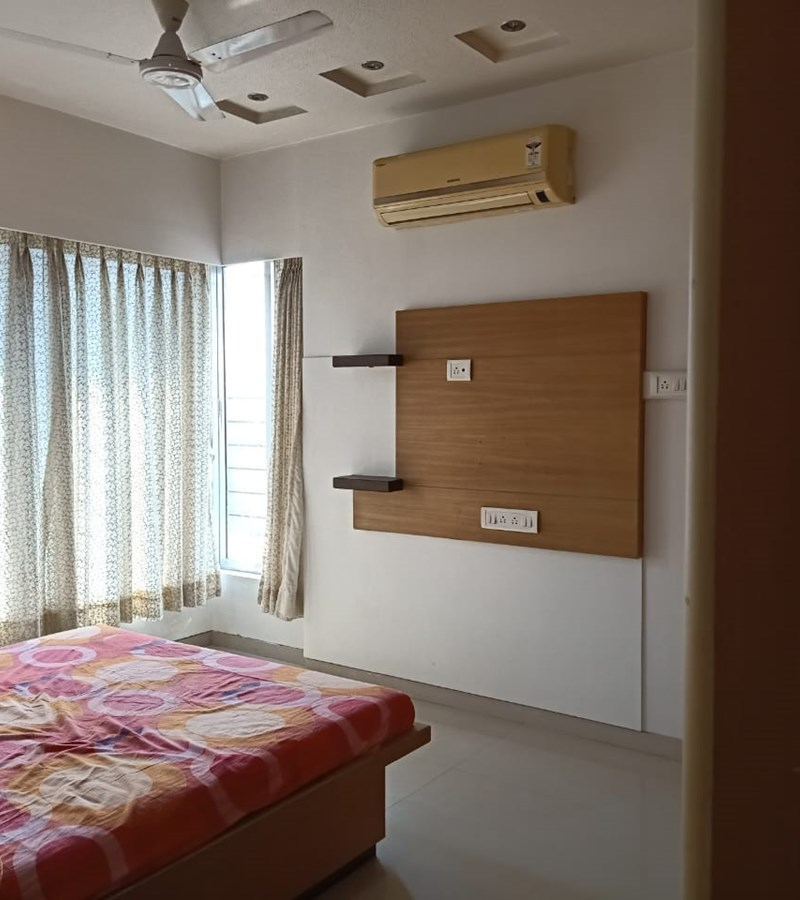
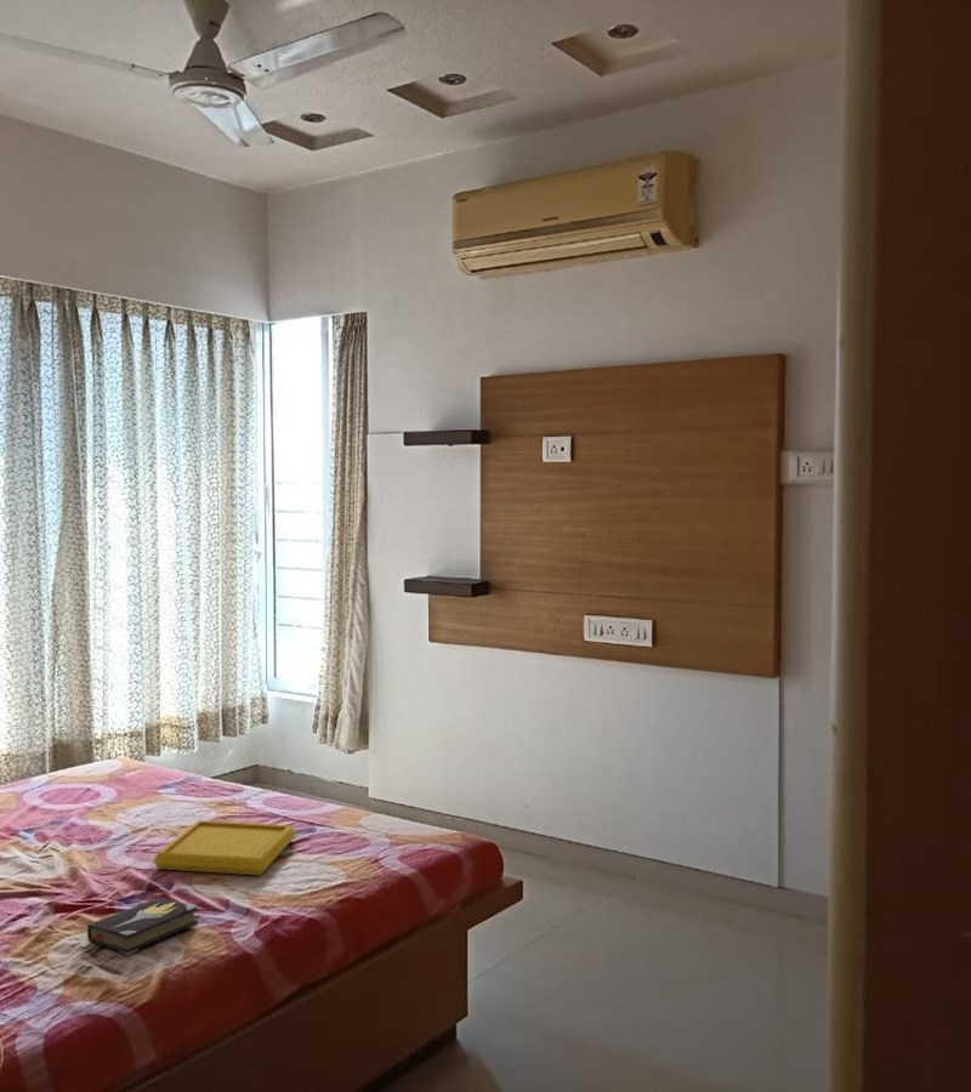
+ hardback book (143, 922)
+ serving tray (227, 846)
